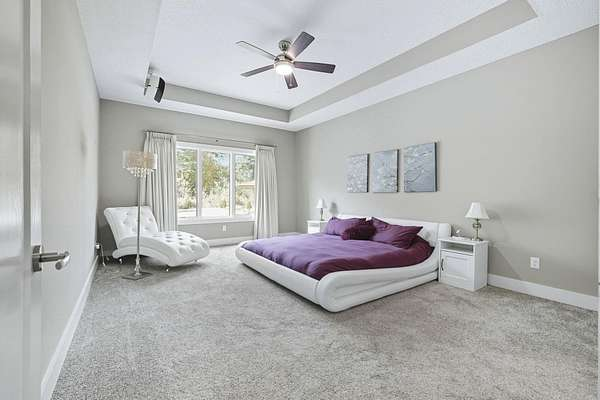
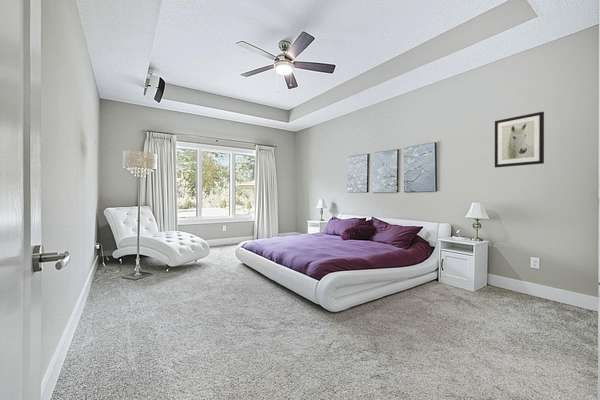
+ wall art (518, 141)
